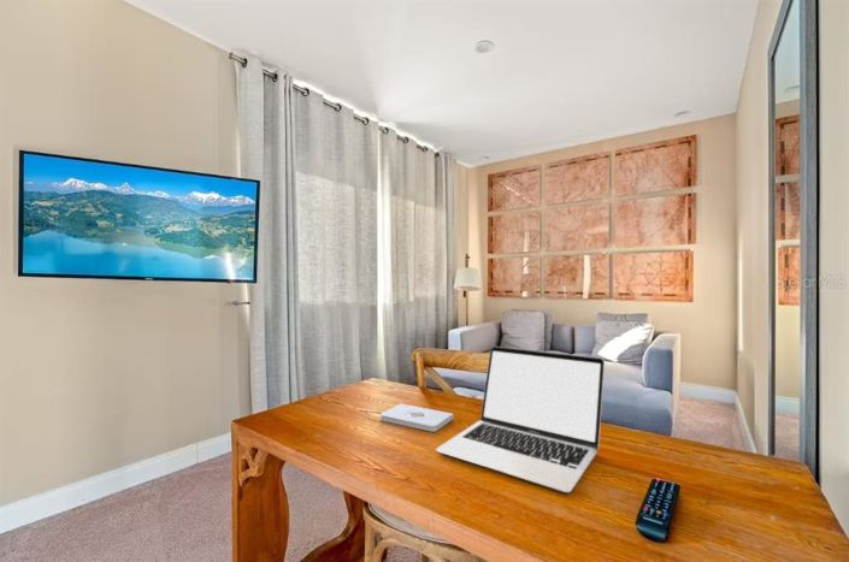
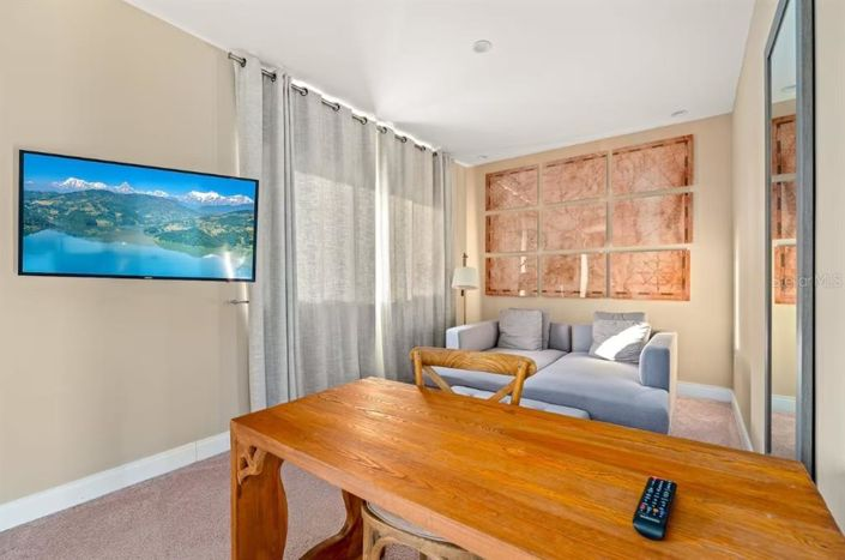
- laptop (521, 404)
- notepad (415, 416)
